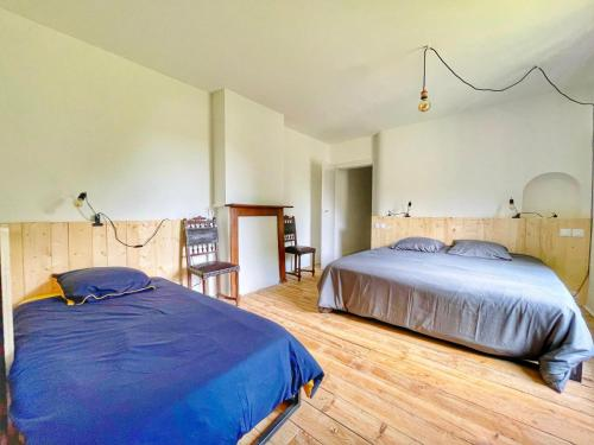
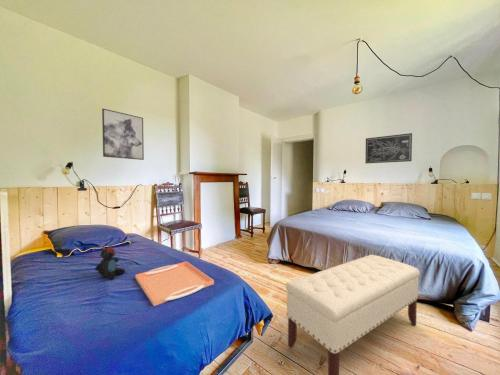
+ bench (356, 303)
+ wall art (387, 149)
+ teddy bear (111, 260)
+ wall art (124, 136)
+ serving tray (173, 279)
